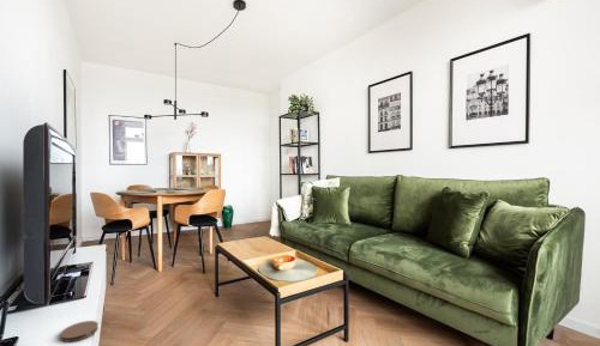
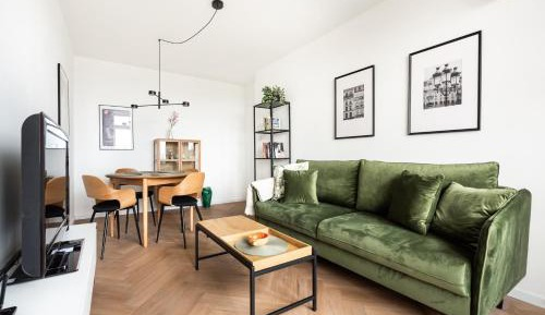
- coaster (79, 330)
